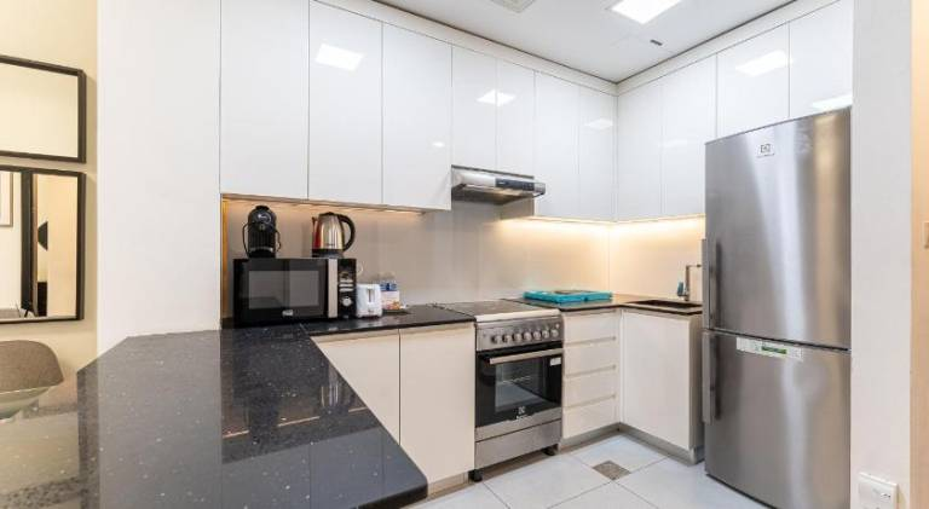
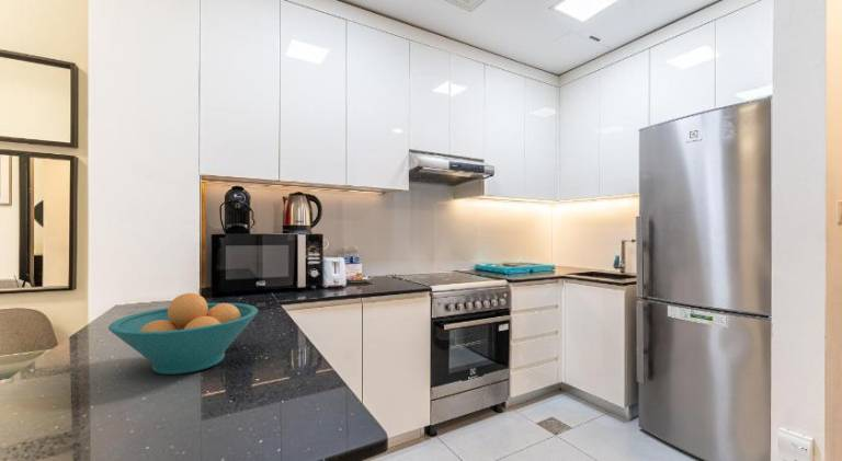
+ fruit bowl (190, 329)
